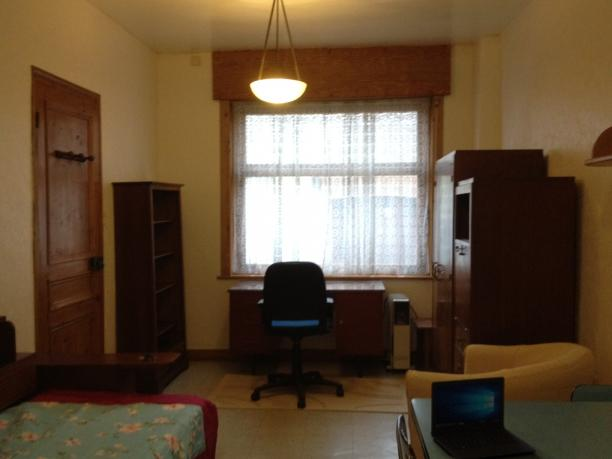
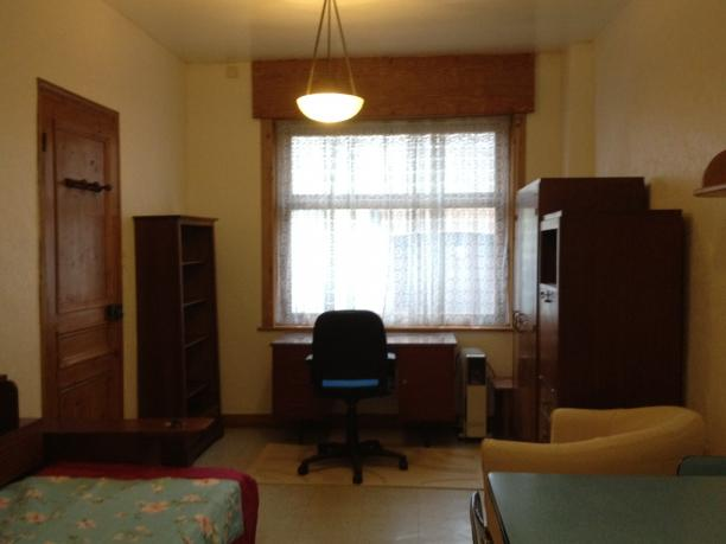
- laptop (481, 415)
